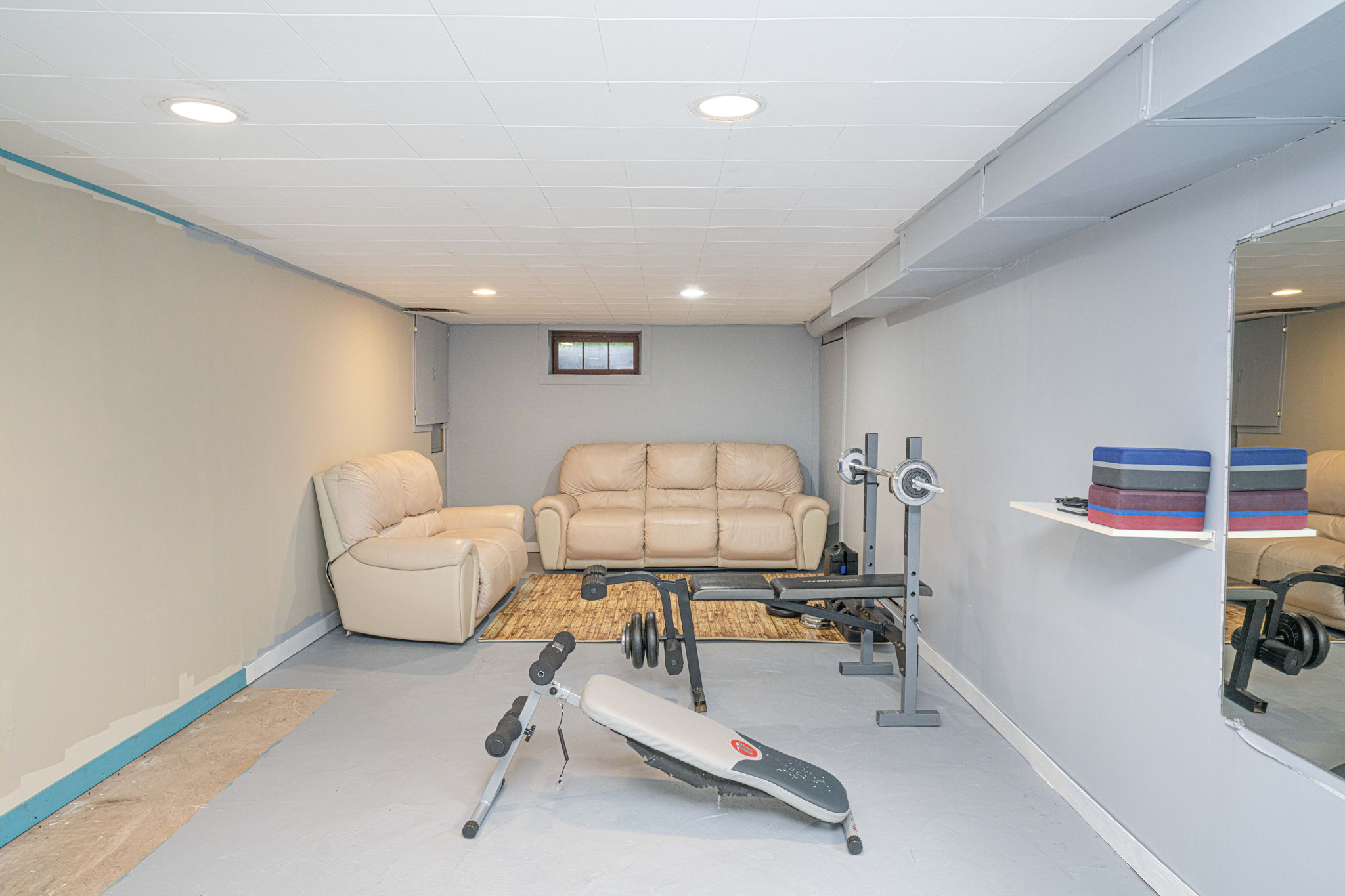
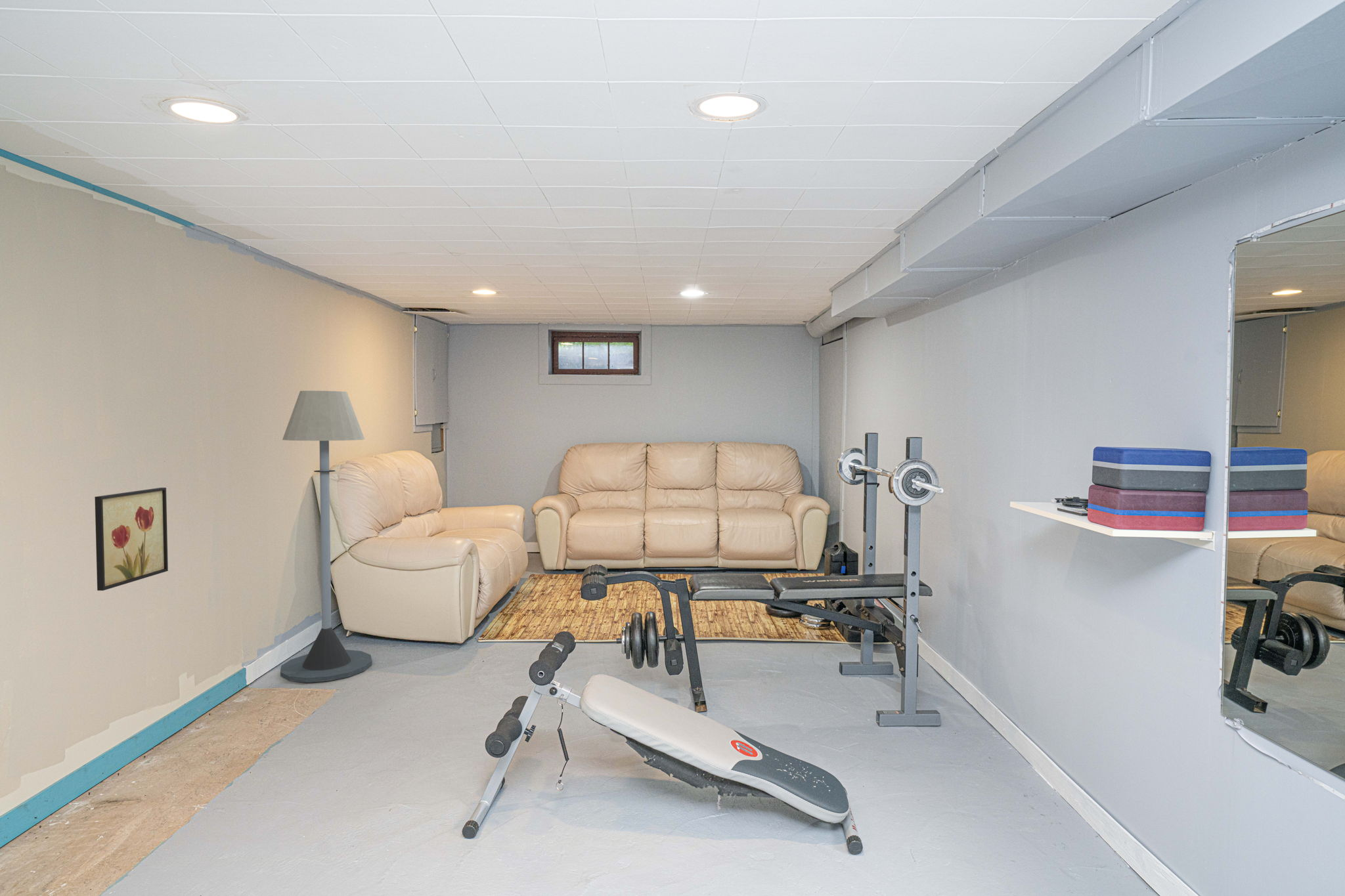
+ floor lamp (325, 530)
+ wall art (131, 536)
